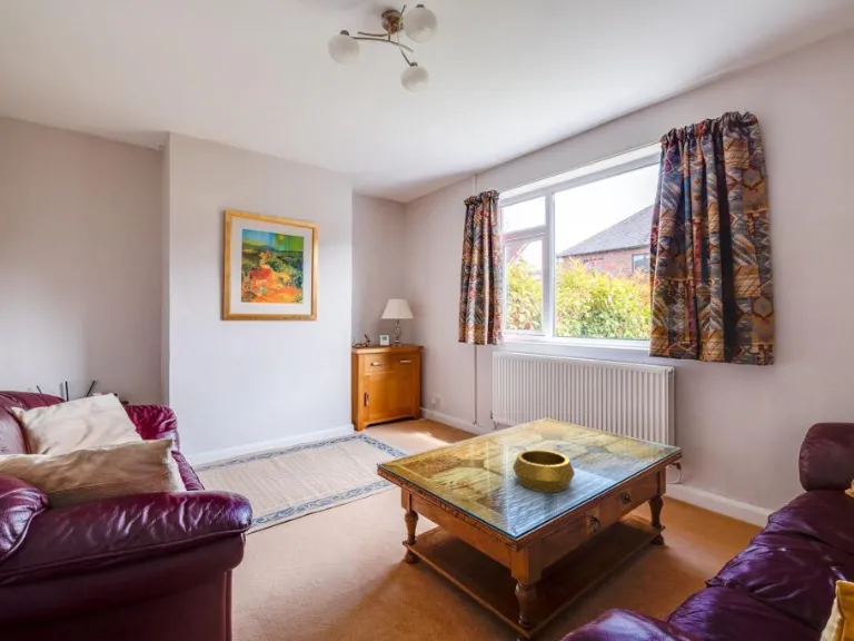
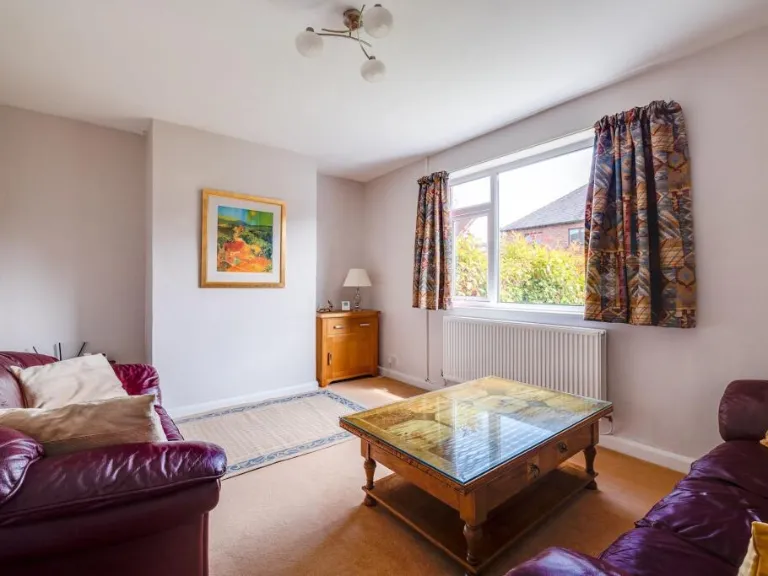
- decorative bowl (543, 470)
